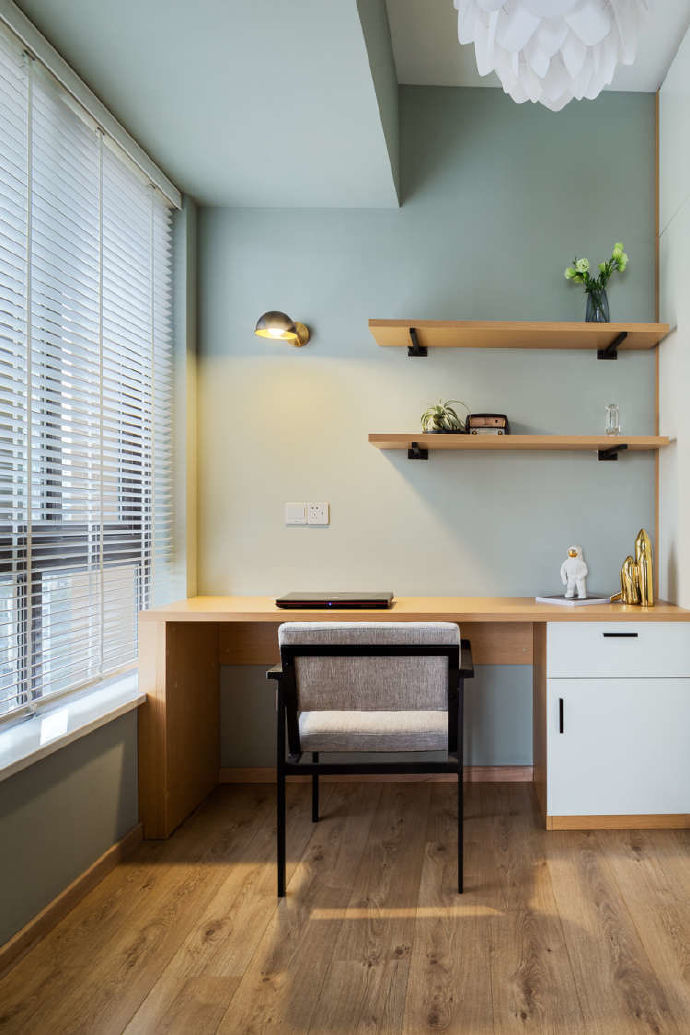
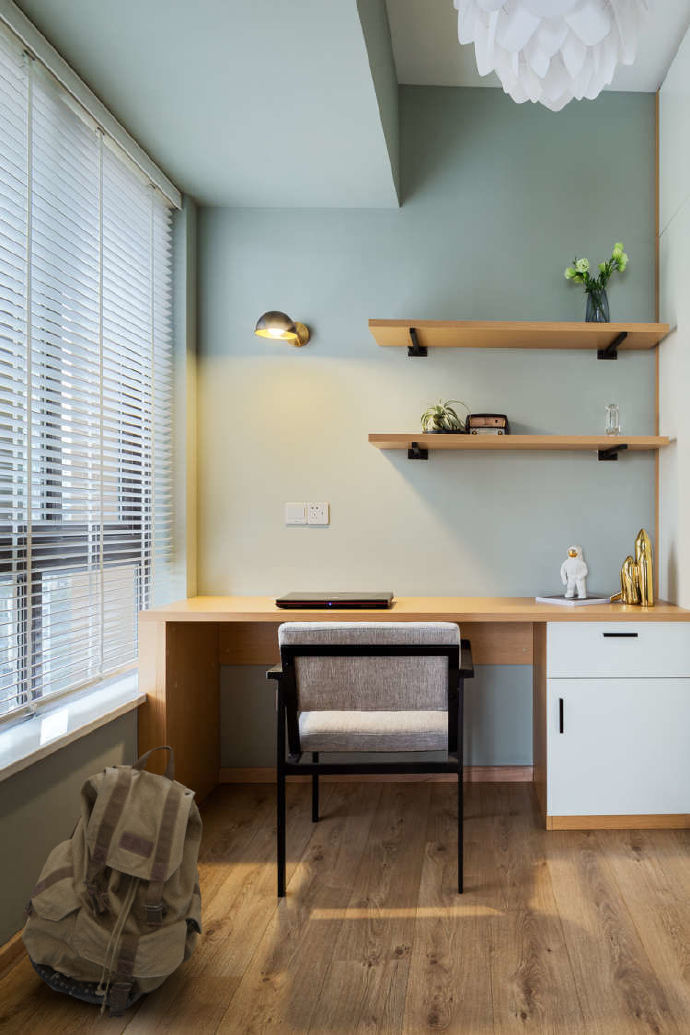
+ backpack (114, 861)
